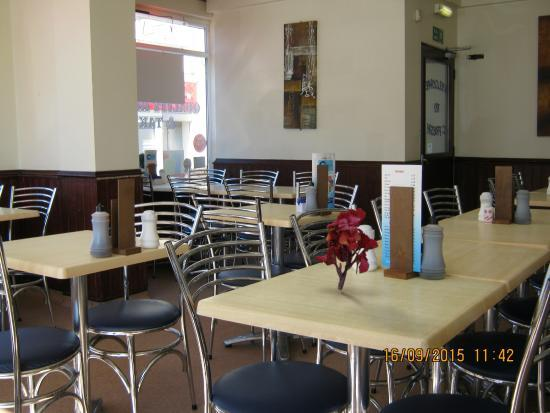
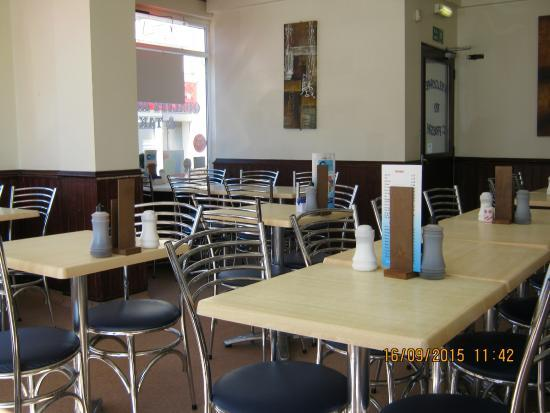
- artificial flower (346, 249)
